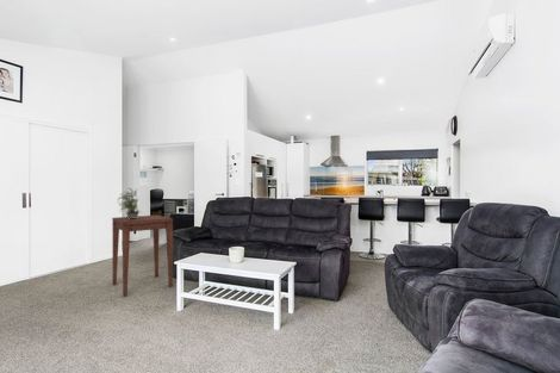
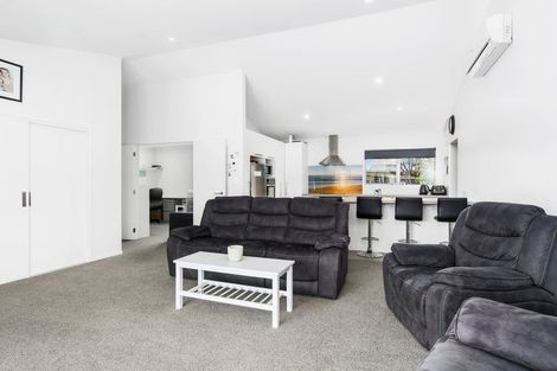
- potted plant (129, 203)
- side table (154, 251)
